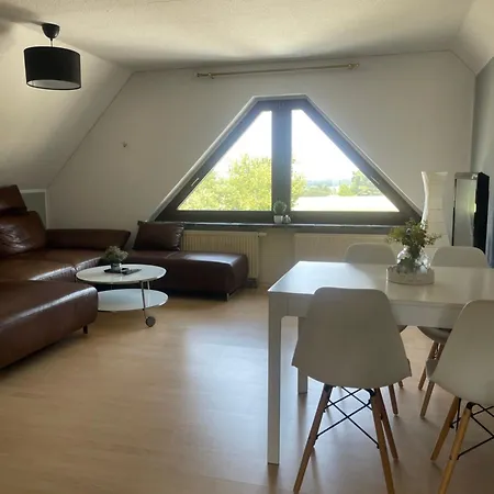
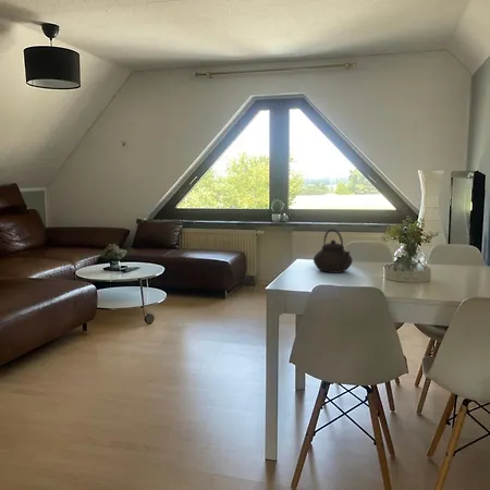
+ teapot (334, 250)
